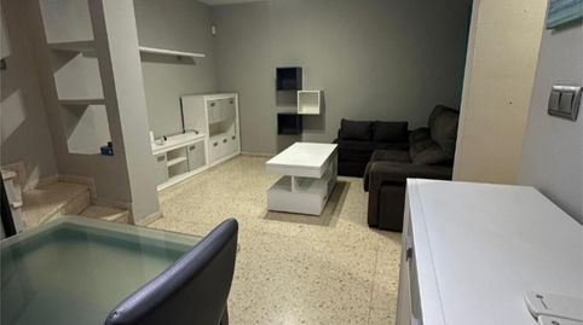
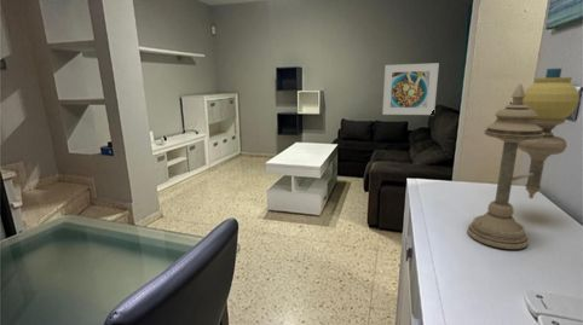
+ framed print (409, 89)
+ table lamp (525, 151)
